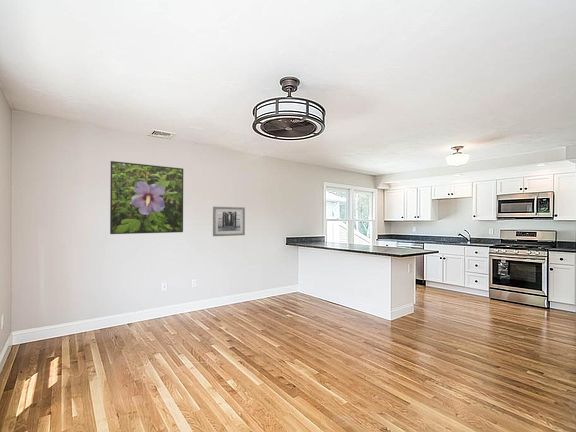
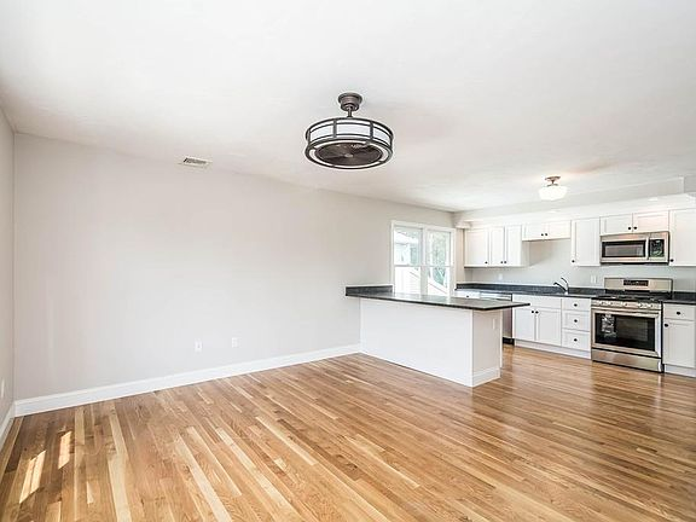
- wall art (229, 221)
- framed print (149, 199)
